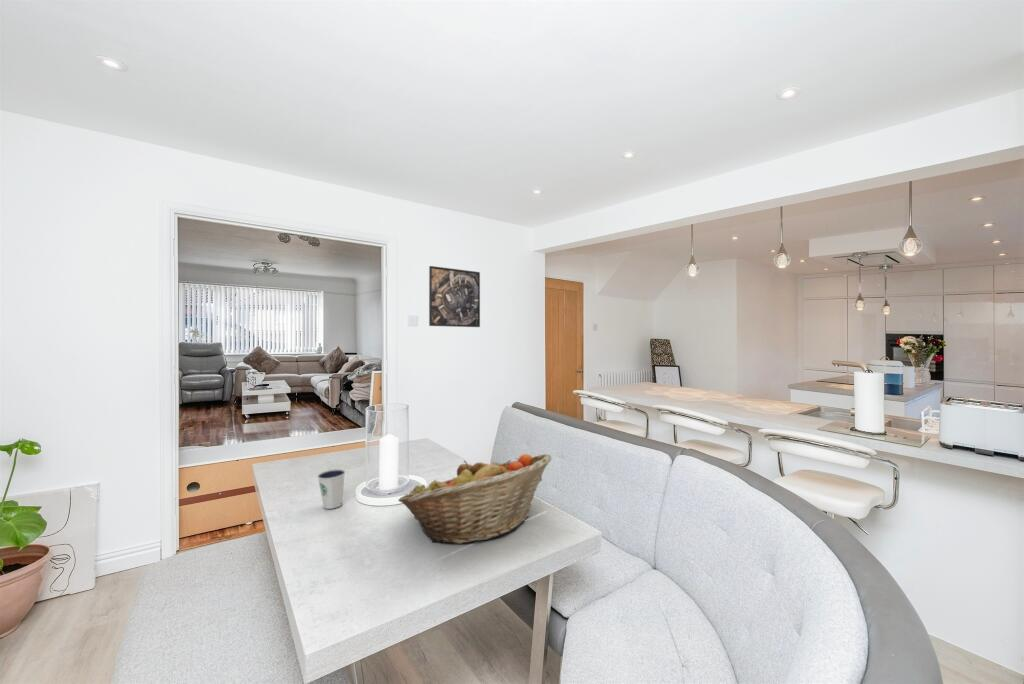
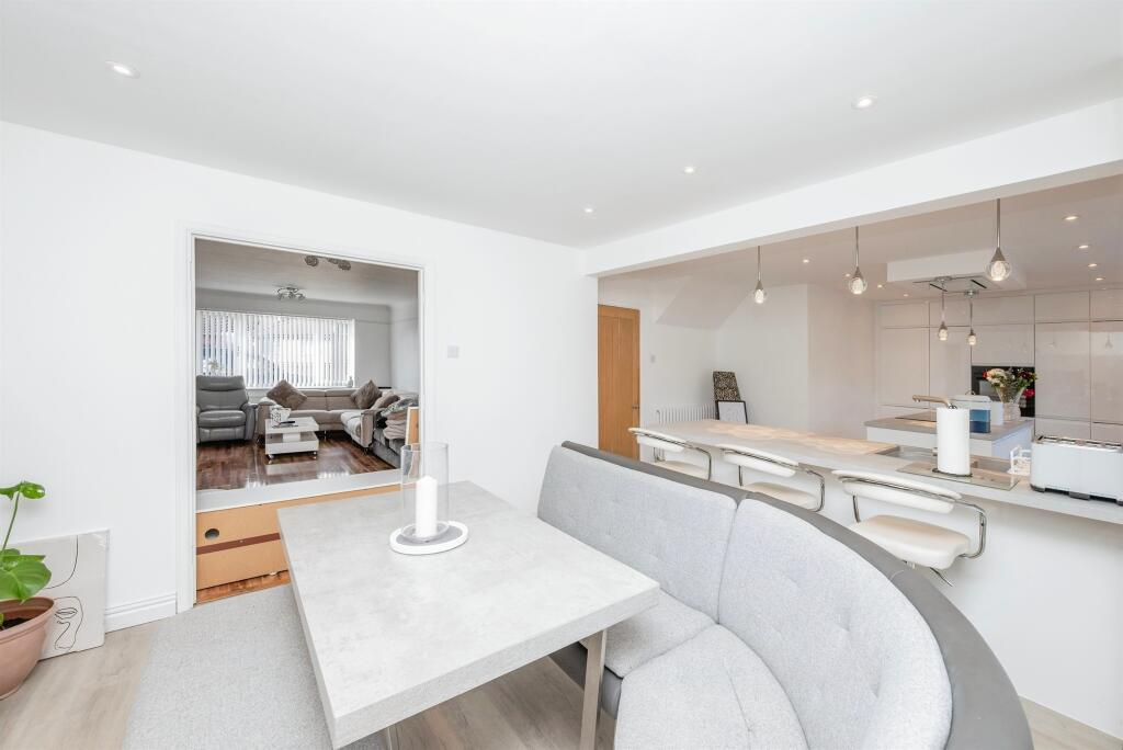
- fruit basket (480, 488)
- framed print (455, 297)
- dixie cup (331, 489)
